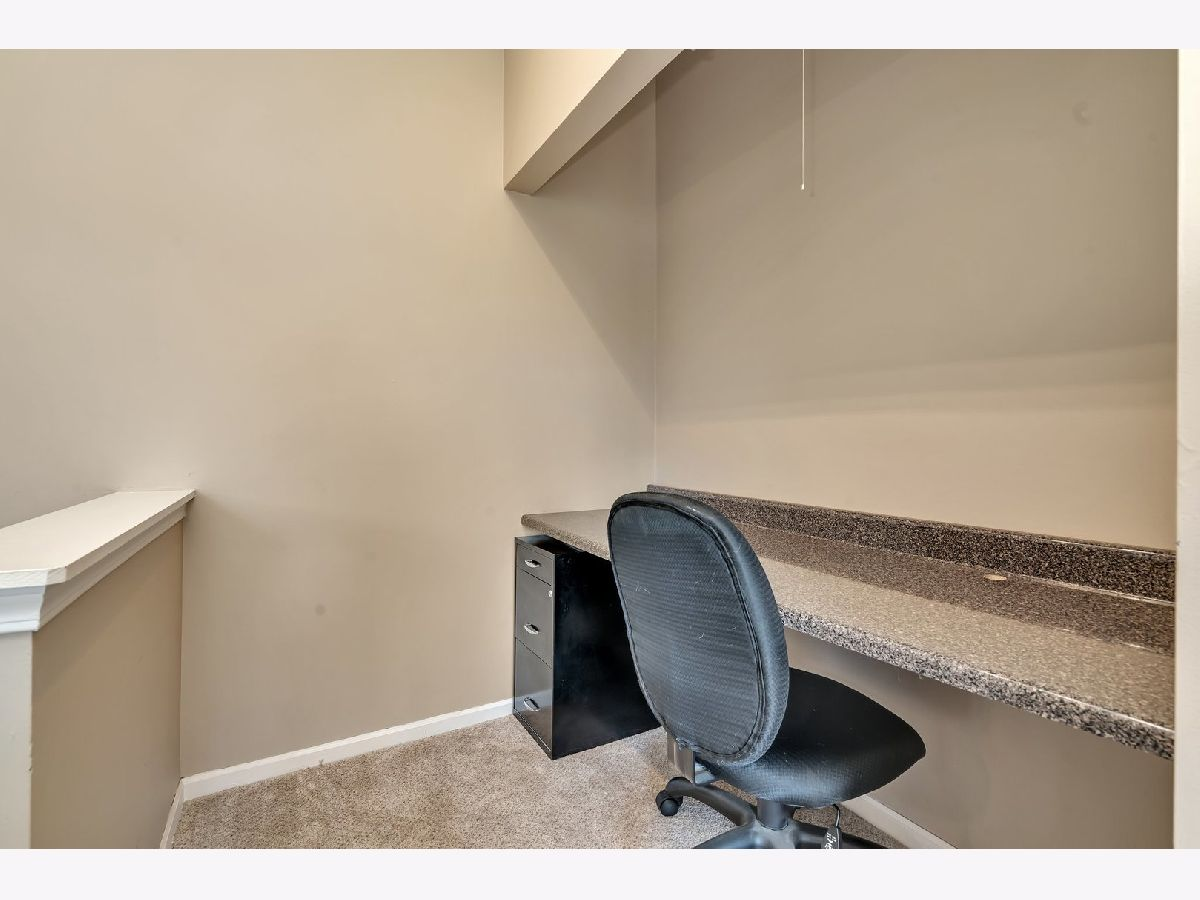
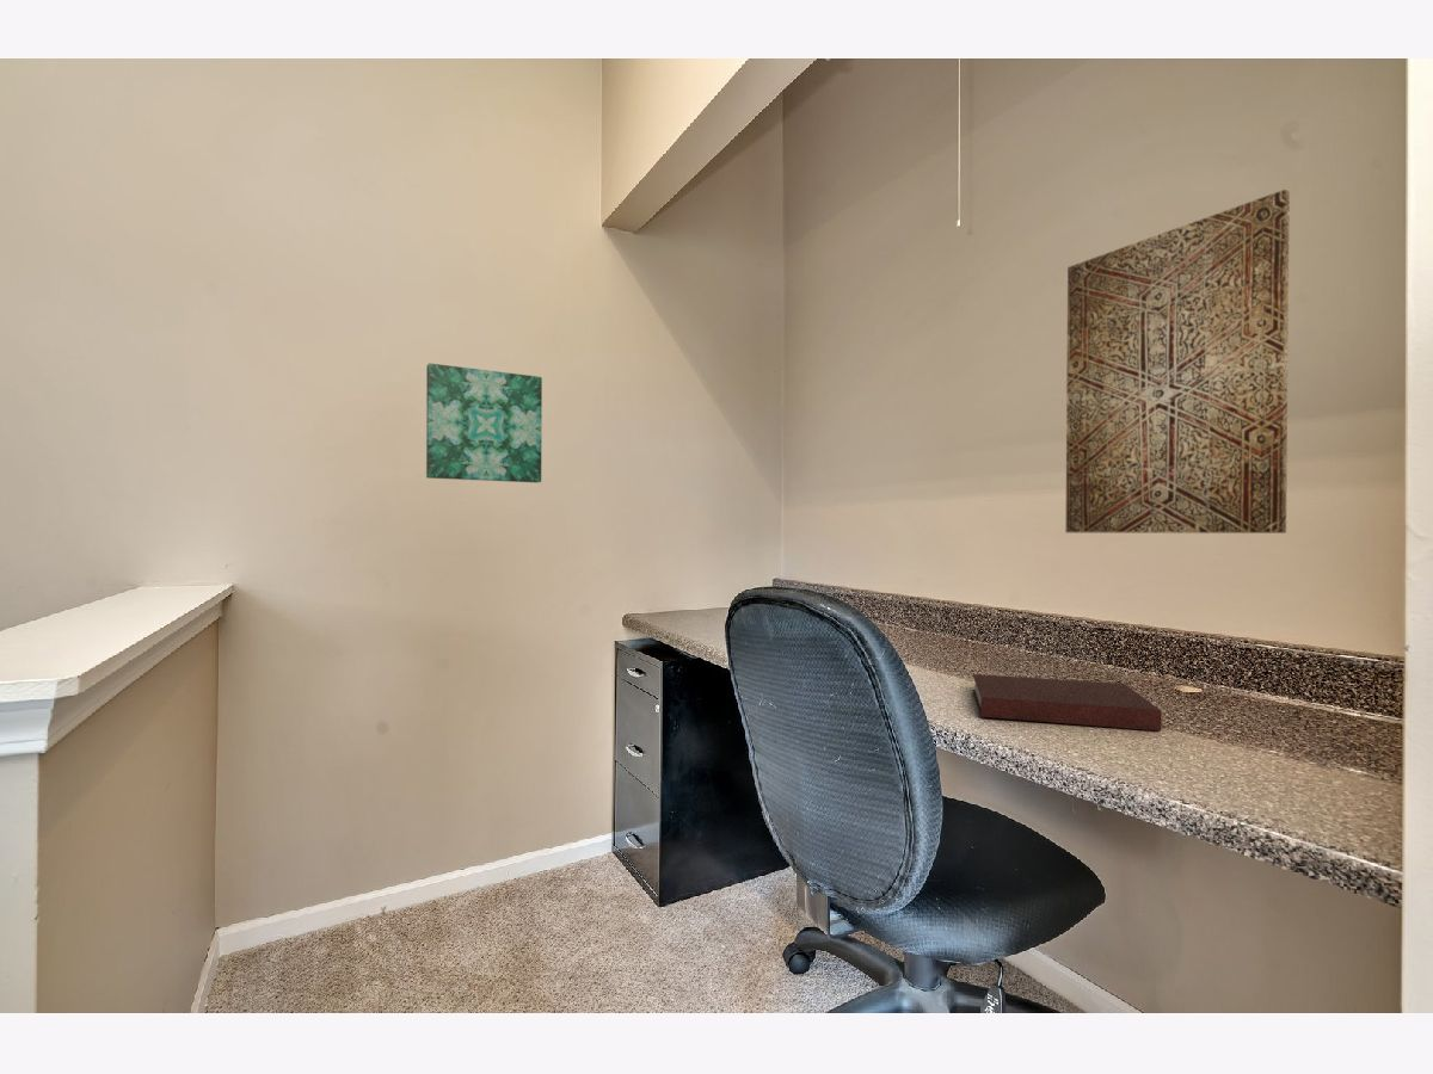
+ wall art (1163, 383)
+ wall art (485, 425)
+ notebook (1056, 699)
